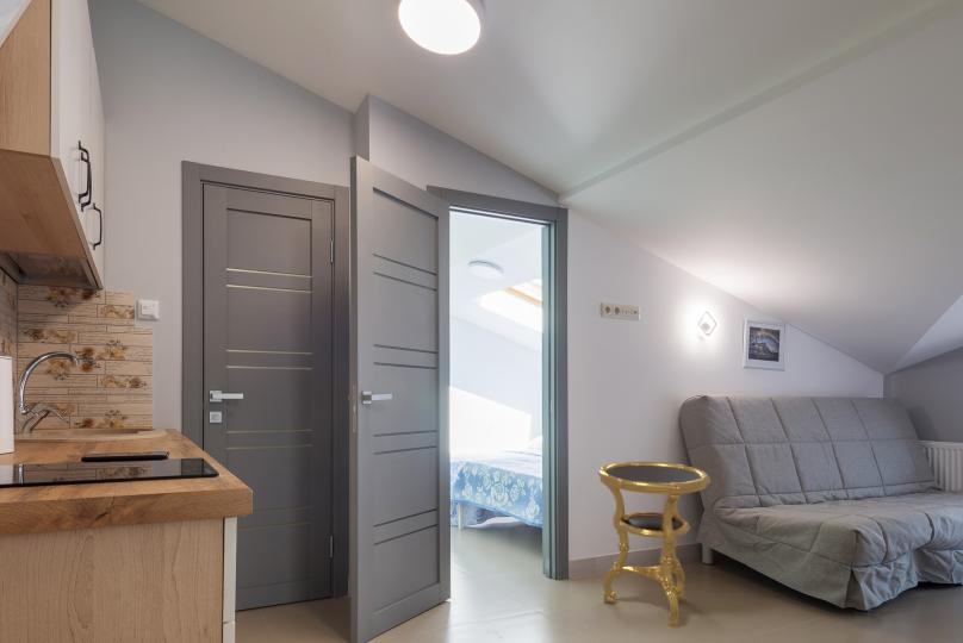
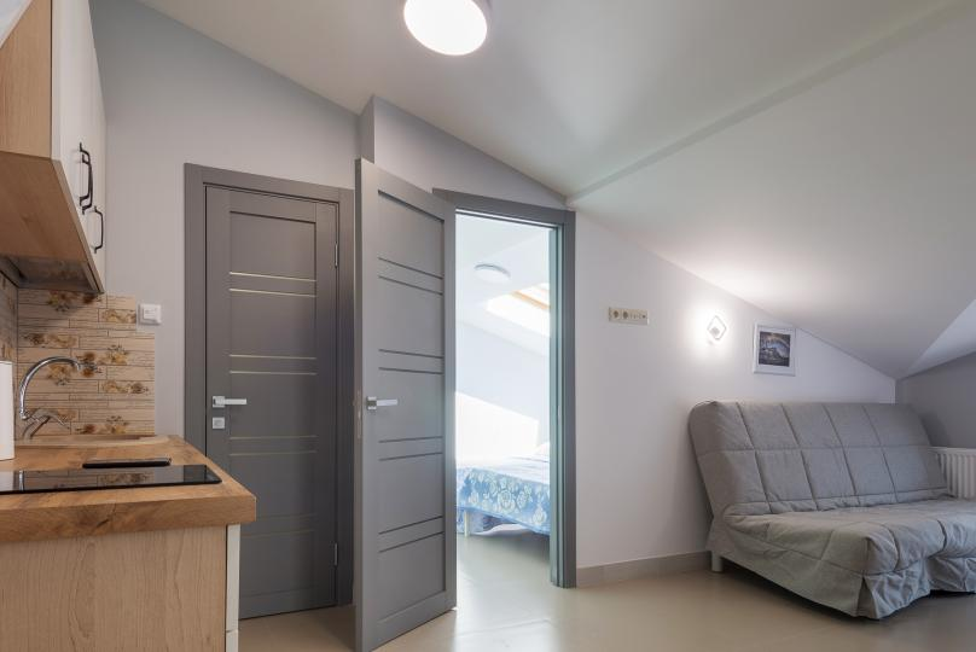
- side table (653, 536)
